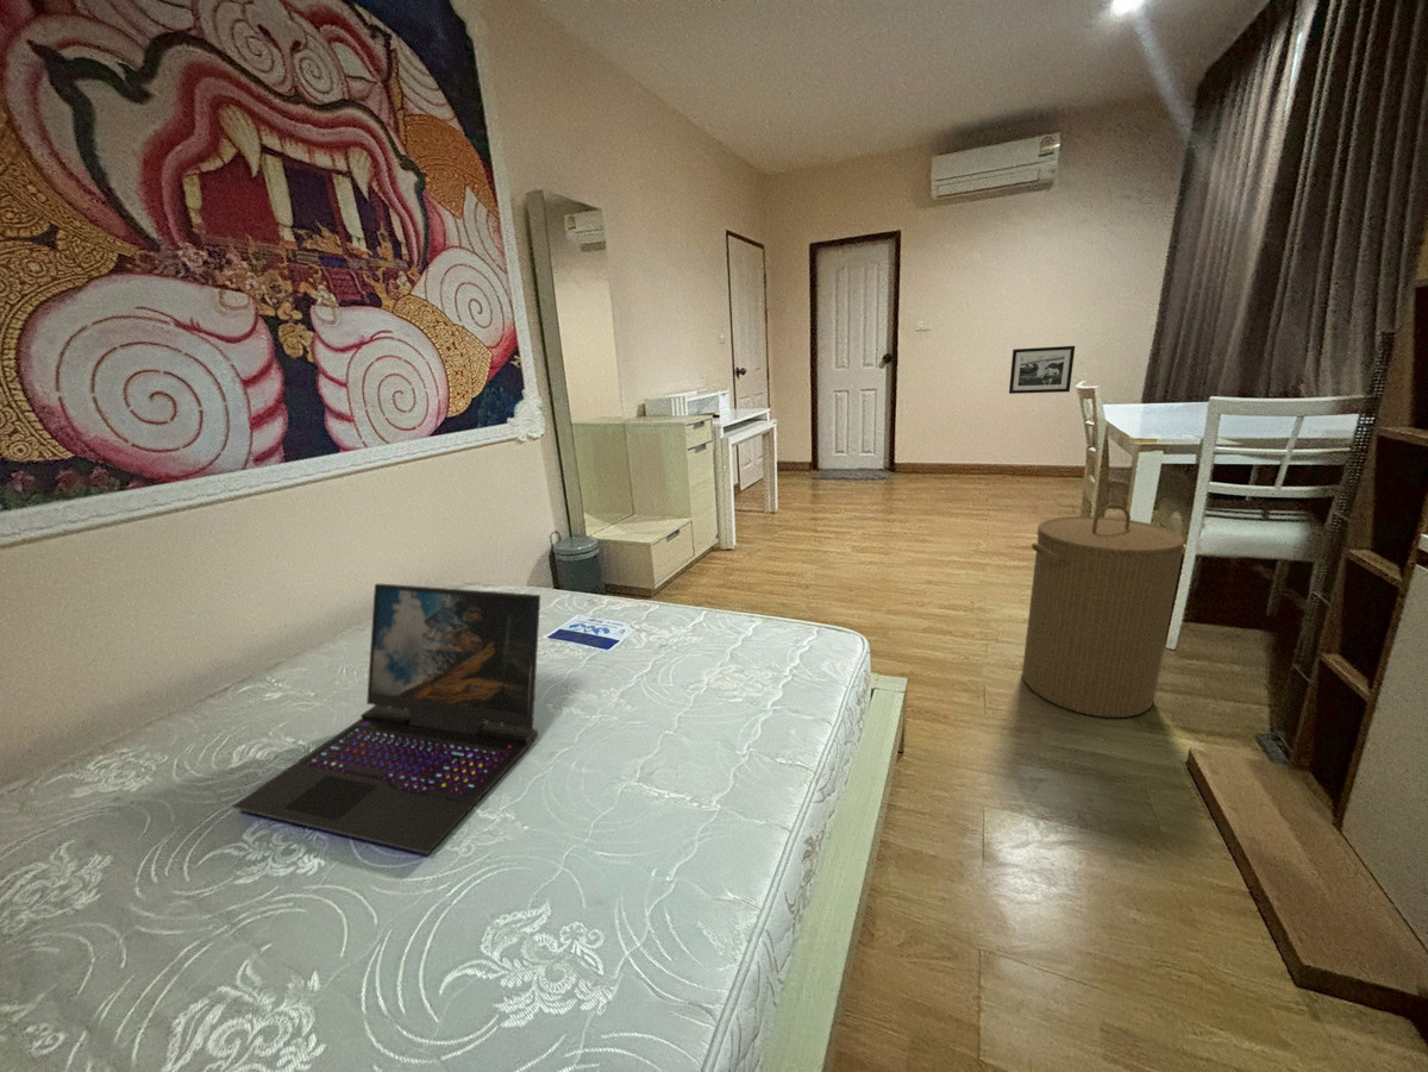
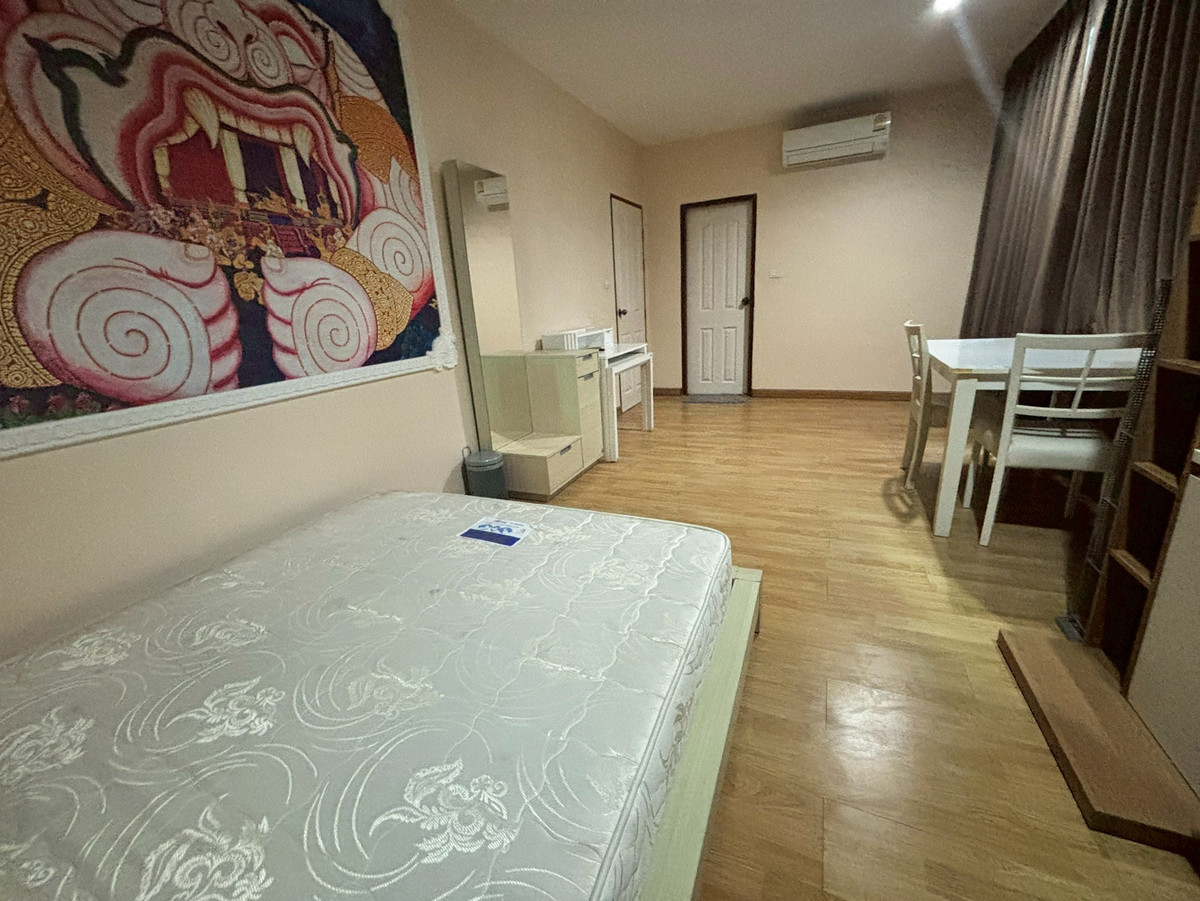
- laptop (399, 697)
- laundry hamper (1096, 600)
- picture frame (1040, 370)
